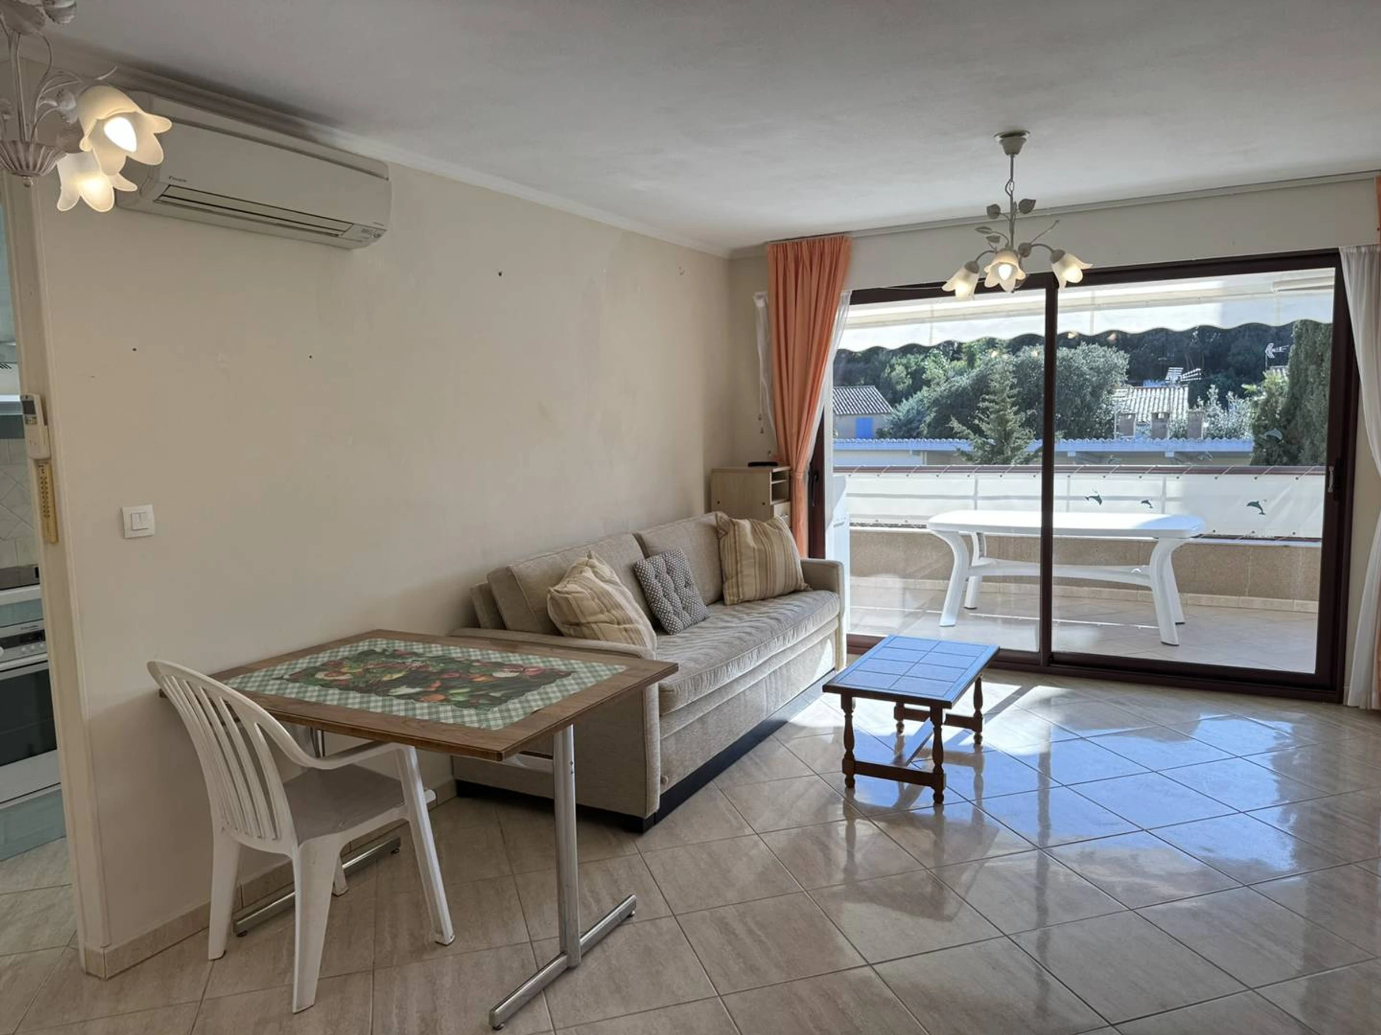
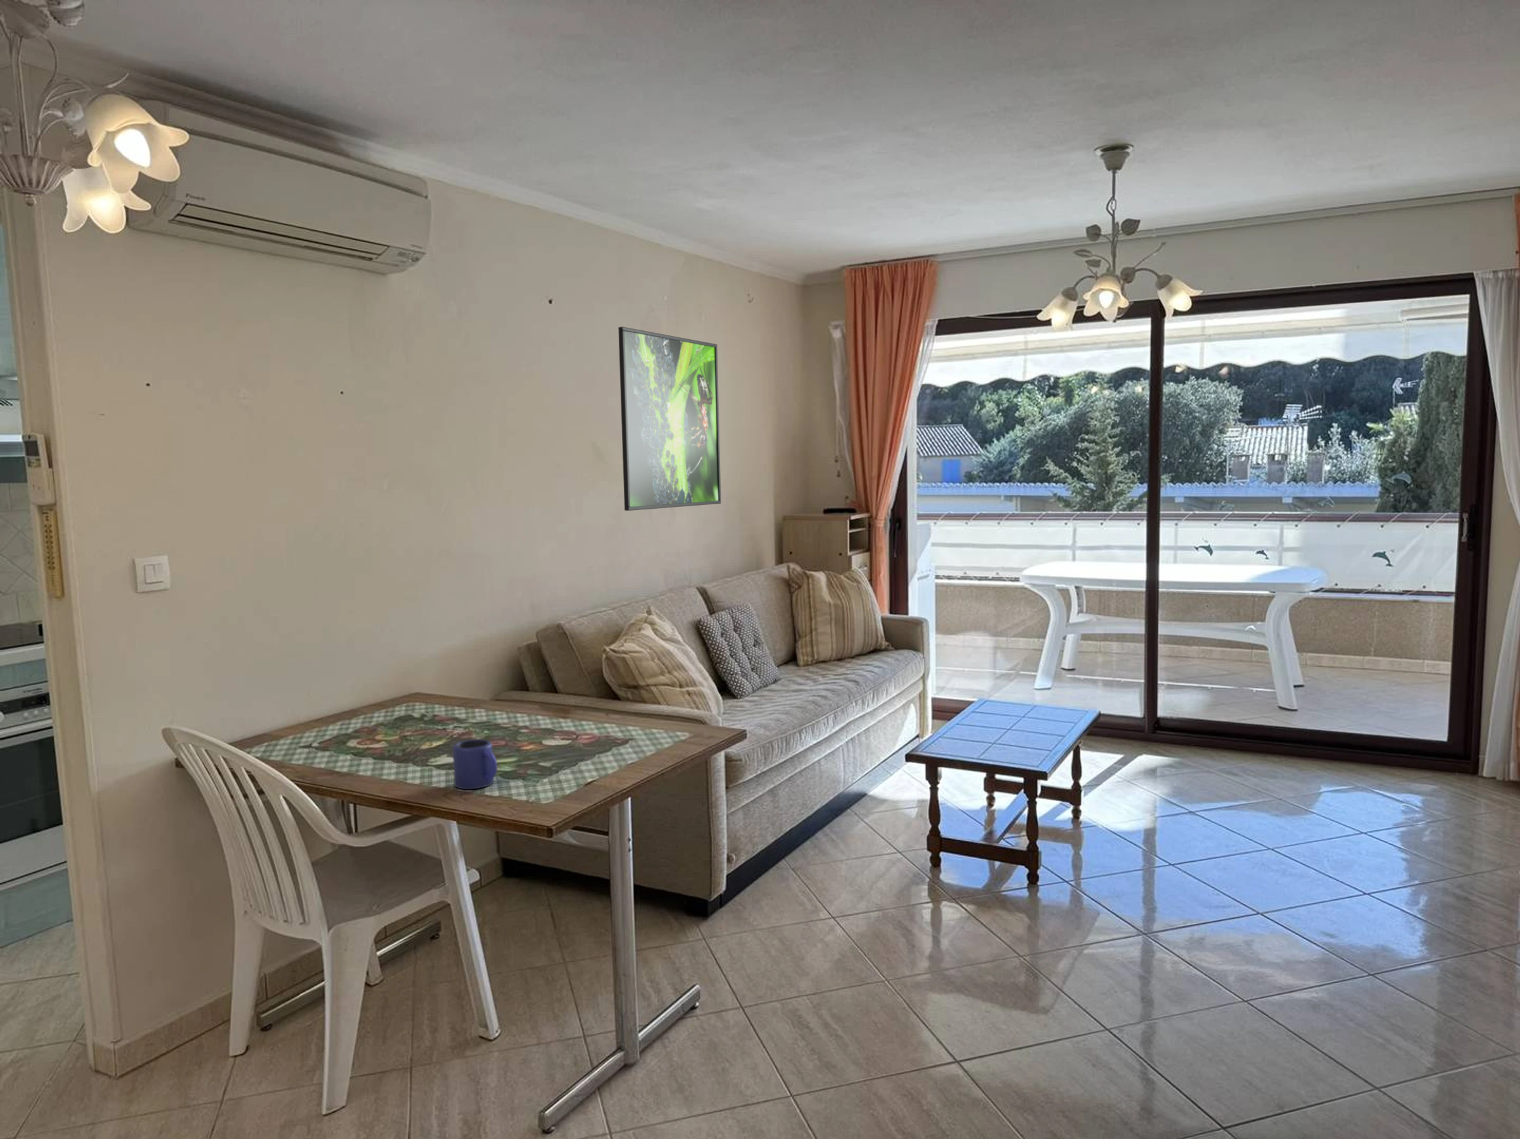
+ mug (478, 765)
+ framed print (674, 422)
